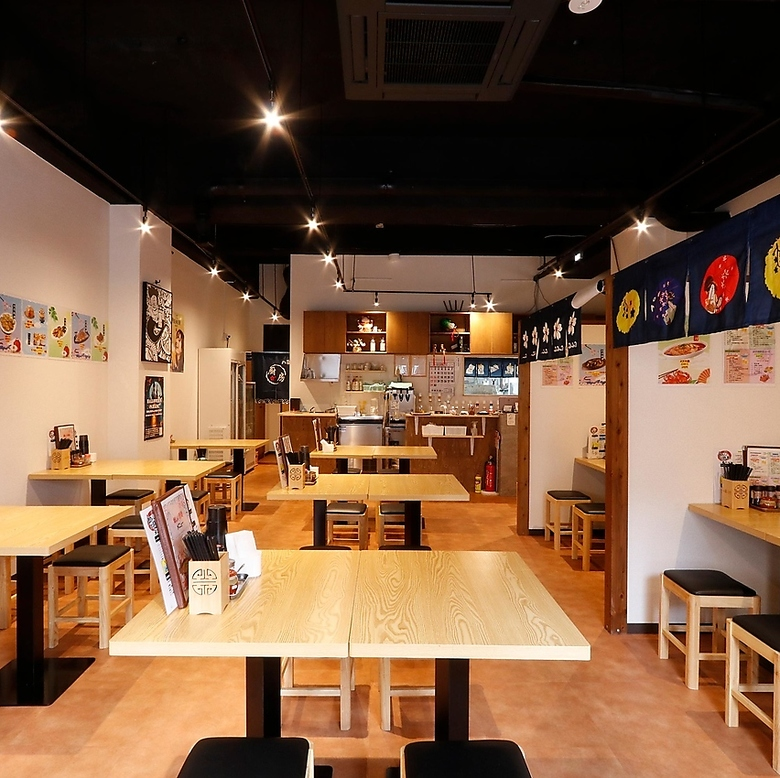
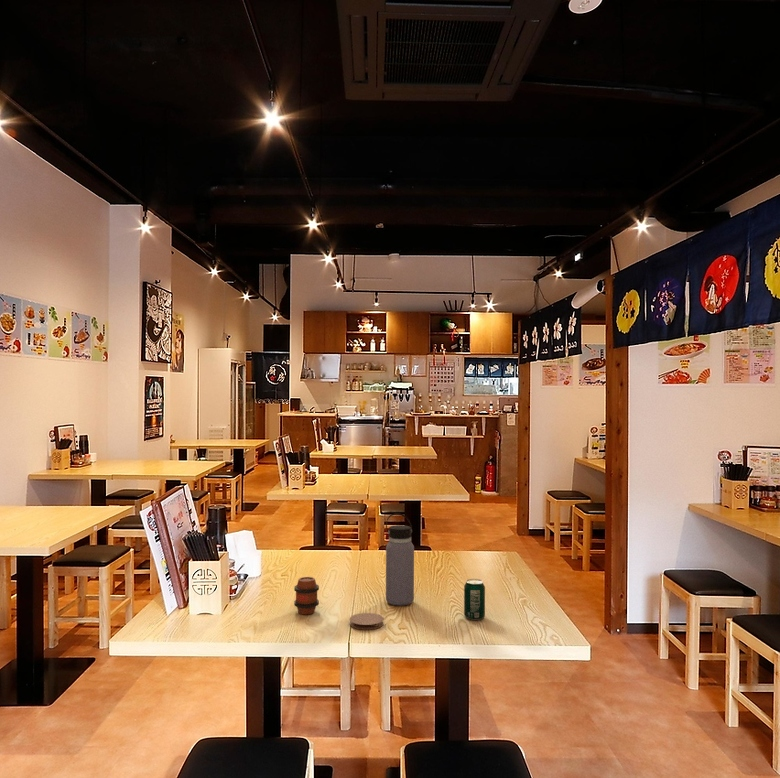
+ beverage can (474, 599)
+ coaster (366, 621)
+ water bottle (399, 558)
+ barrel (306, 595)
